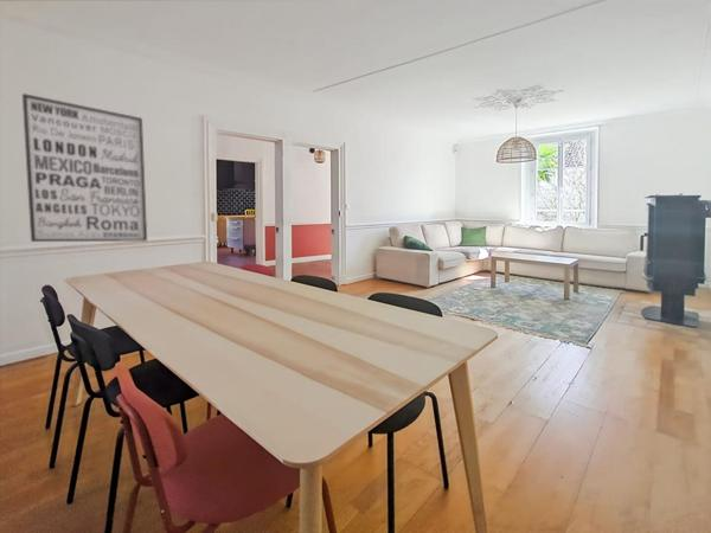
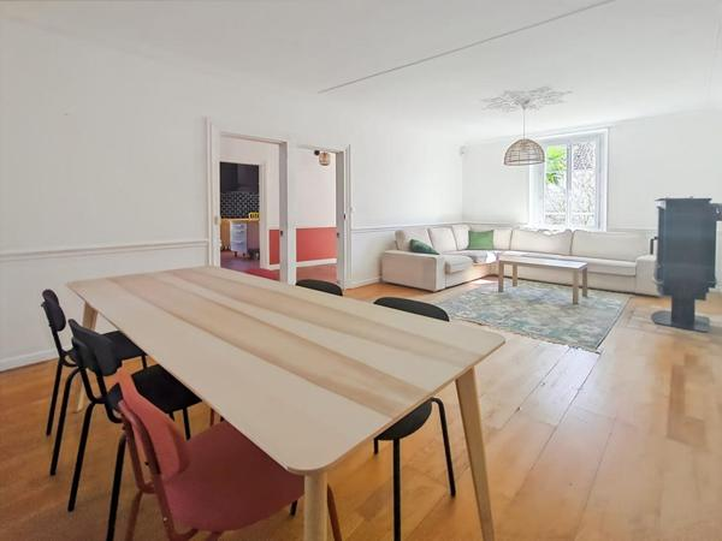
- wall art (90, 174)
